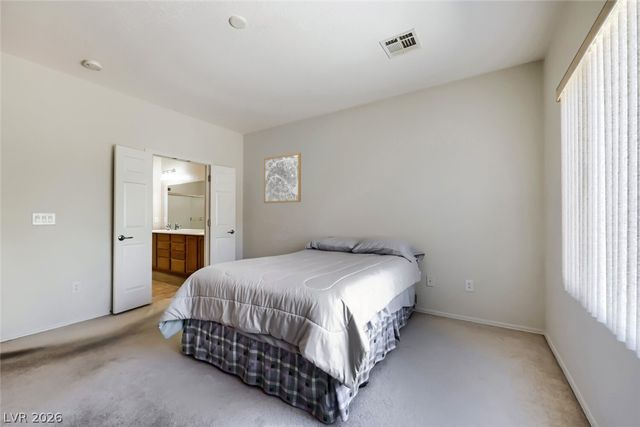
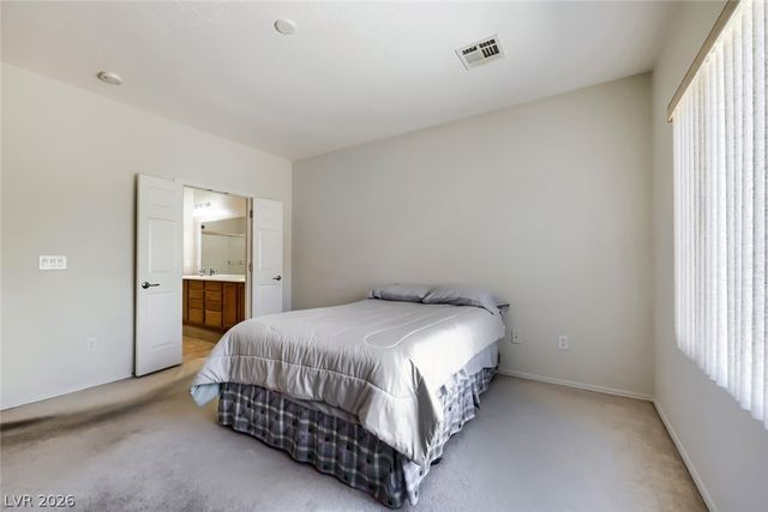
- wall art (281, 179)
